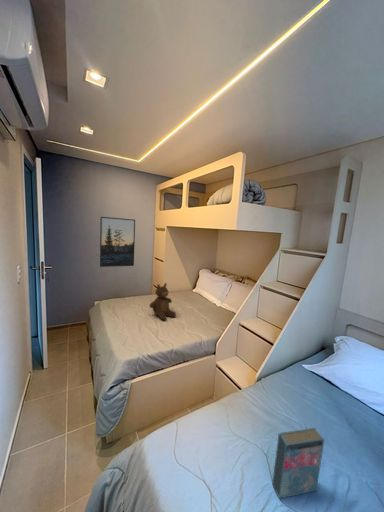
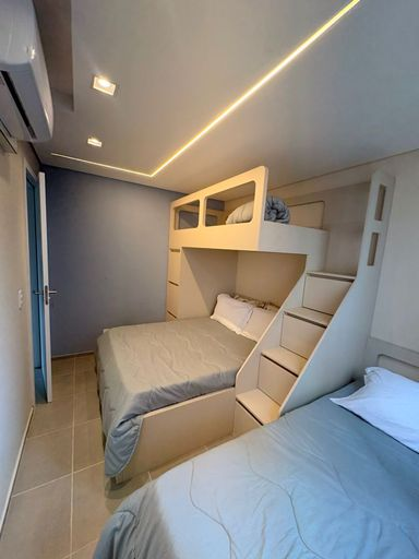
- book (297, 462)
- teddy bear (164, 300)
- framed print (118, 242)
